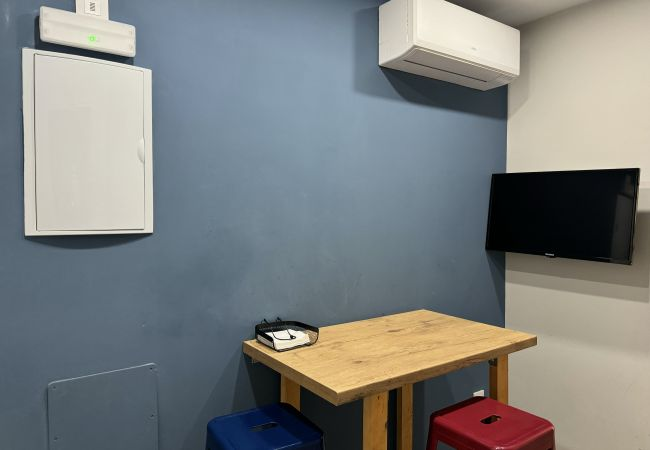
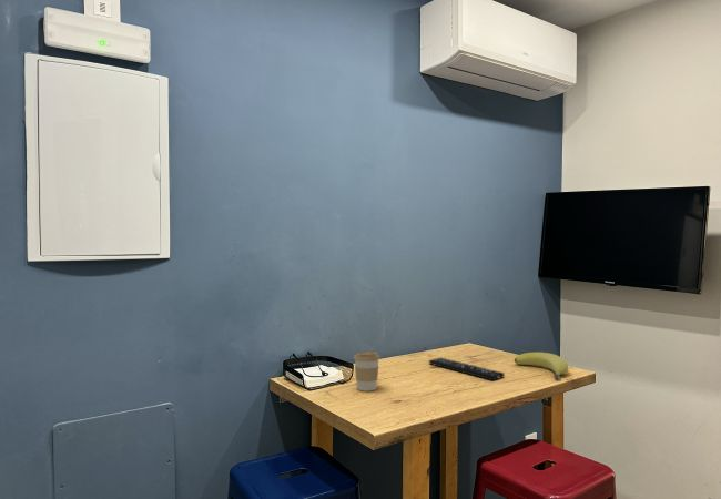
+ remote control (465, 367)
+ coffee cup (366, 369)
+ banana (538, 363)
